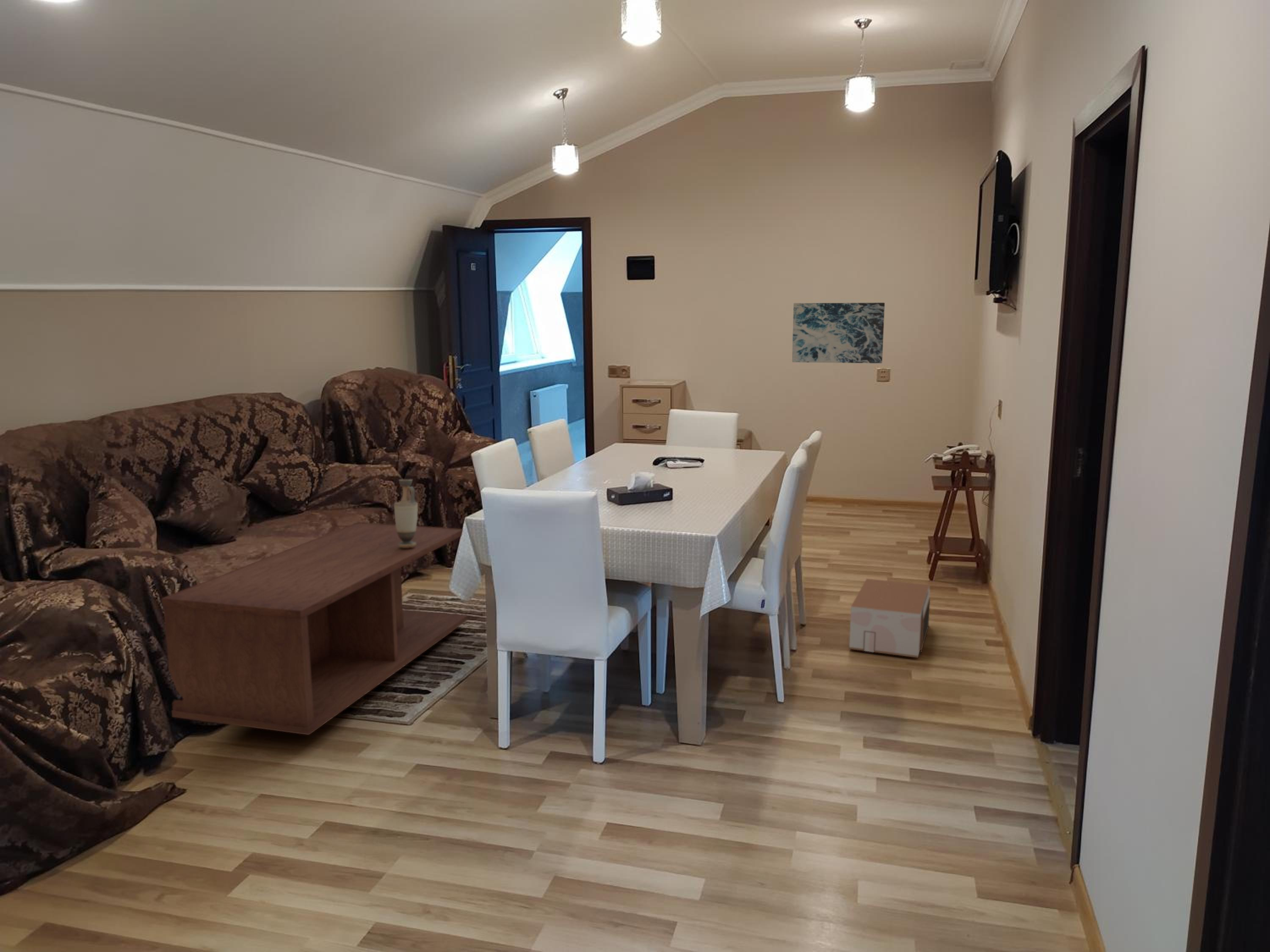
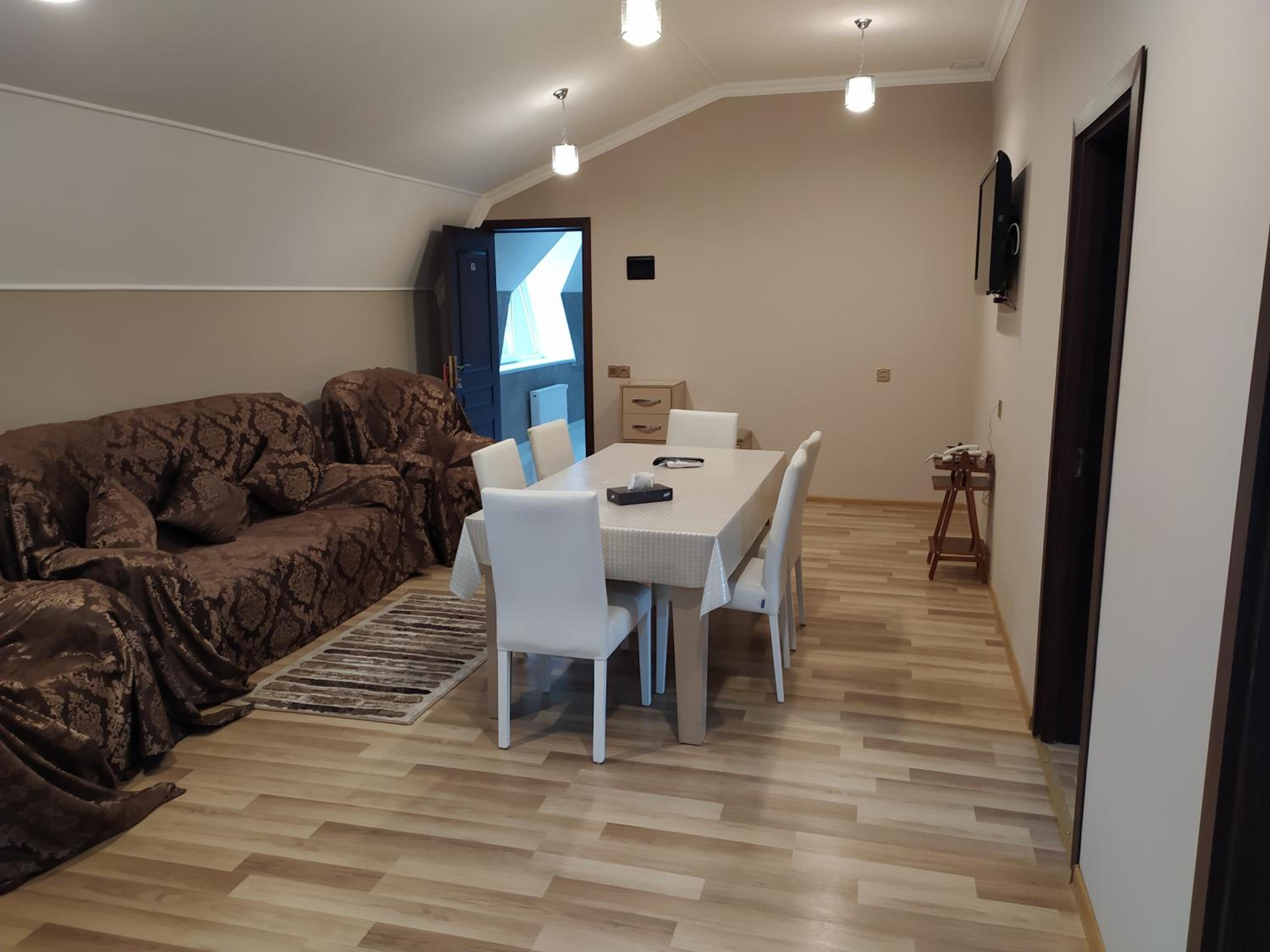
- coffee table (337, 617)
- vase (406, 513)
- wall art (837, 333)
- cardboard box (892, 616)
